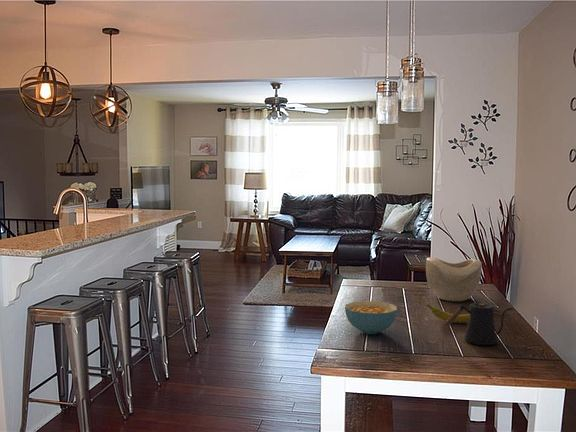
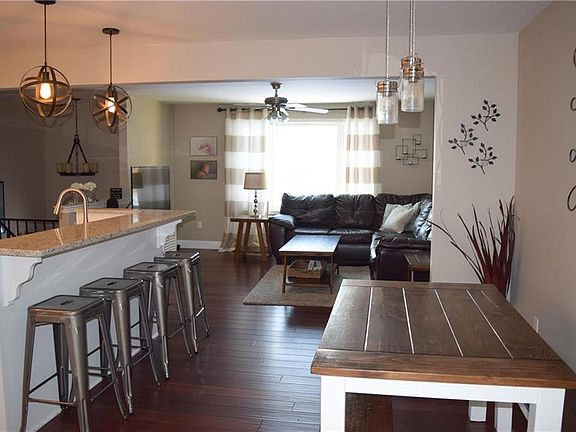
- banana (450, 314)
- decorative bowl (453, 278)
- cereal bowl (370, 319)
- kettle (479, 322)
